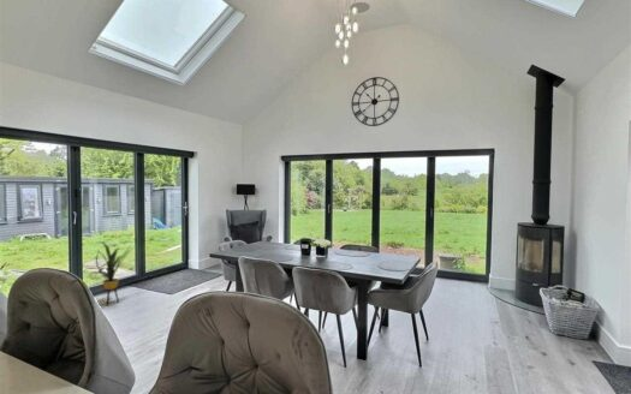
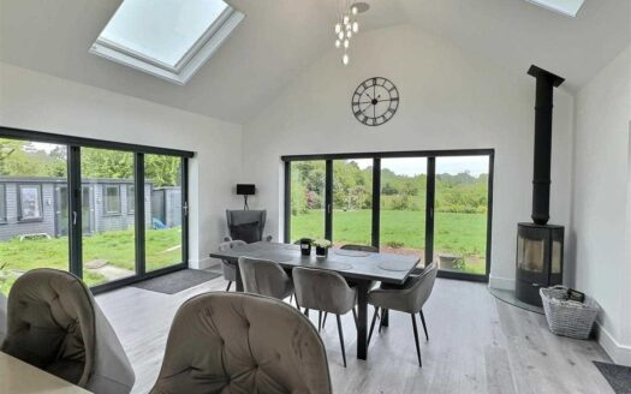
- house plant (112, 271)
